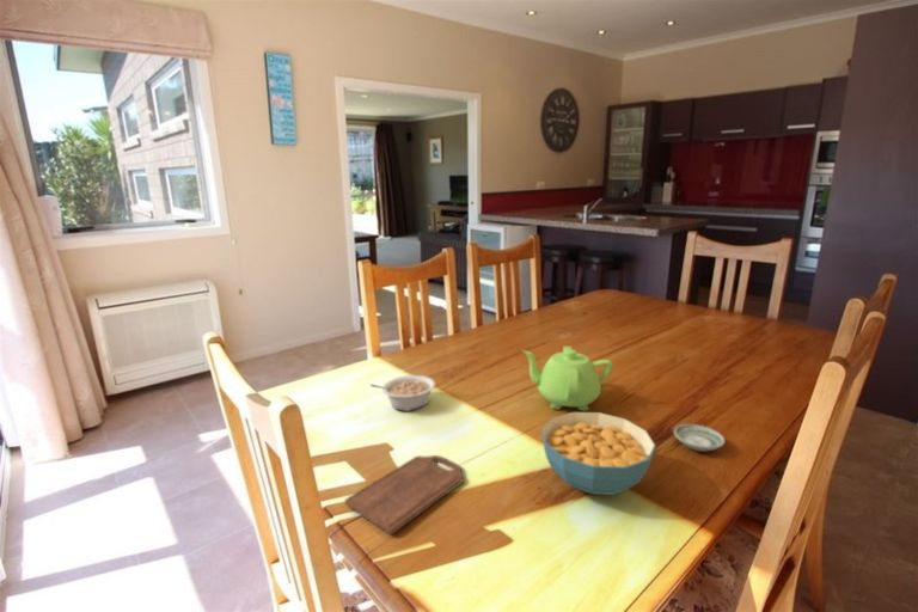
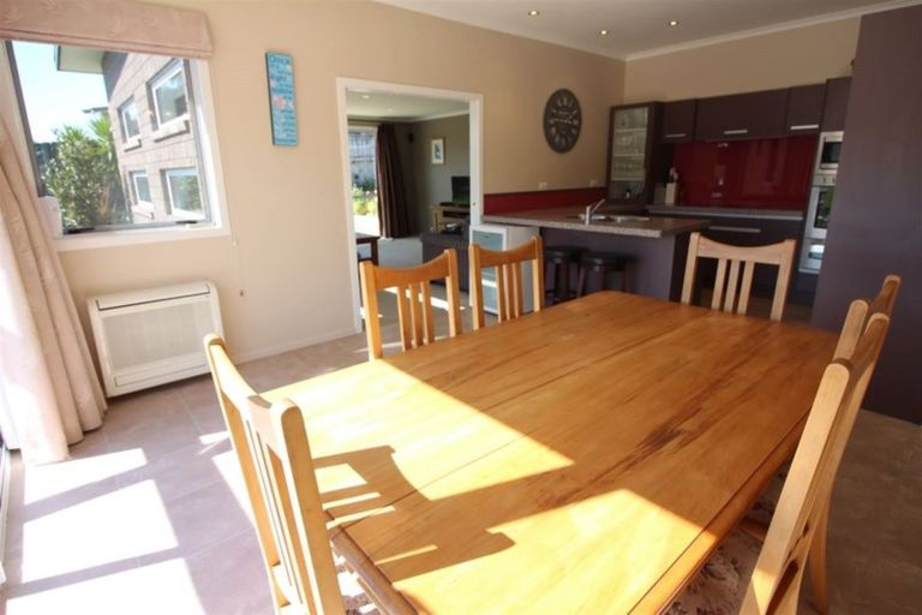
- teapot (565, 375)
- cutting board (411, 486)
- saucer (698, 440)
- legume (408, 392)
- cereal bowl (594, 460)
